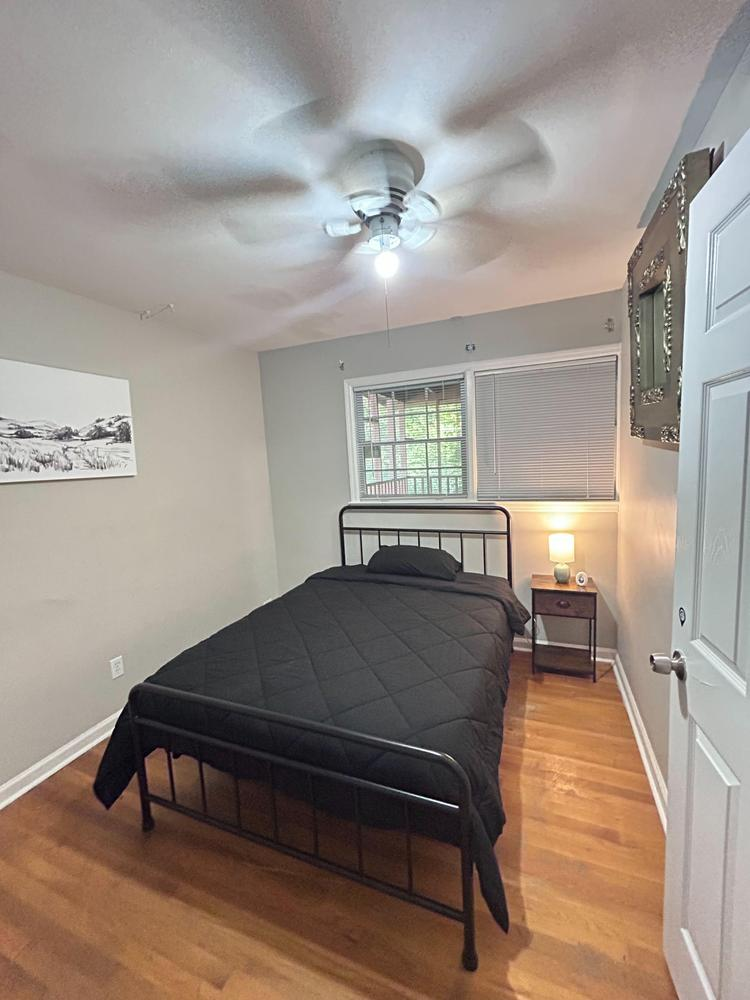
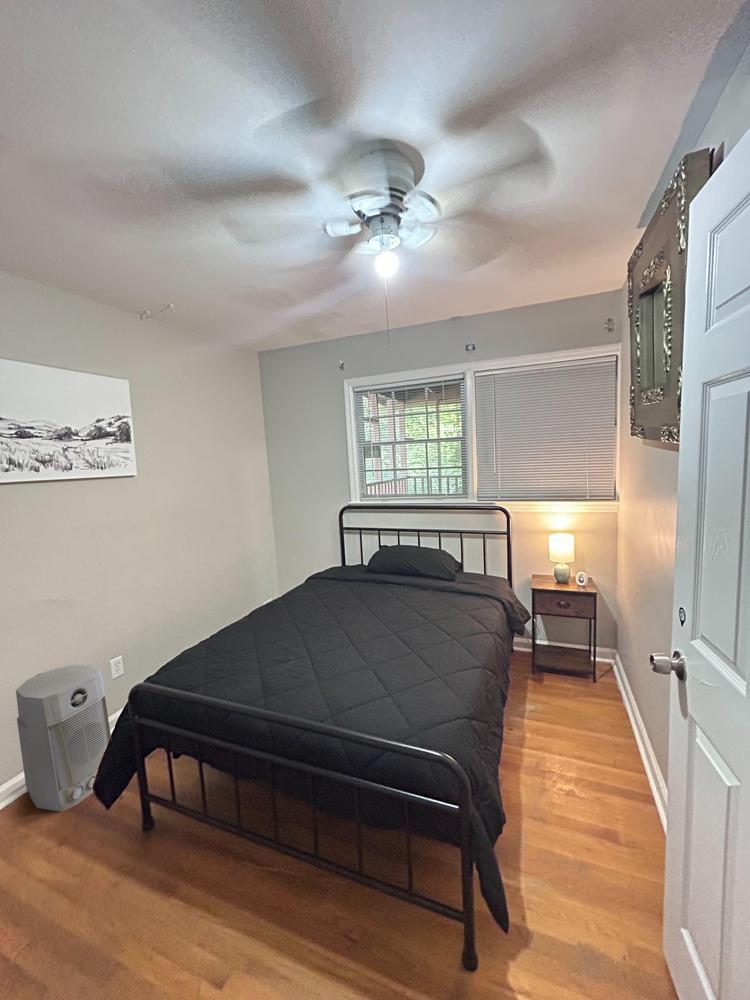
+ air purifier (64, 731)
